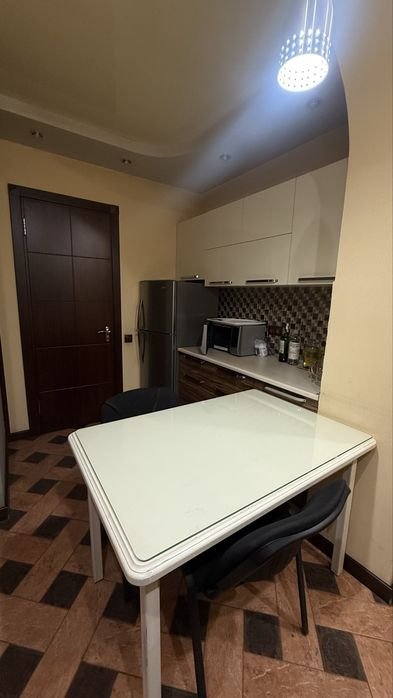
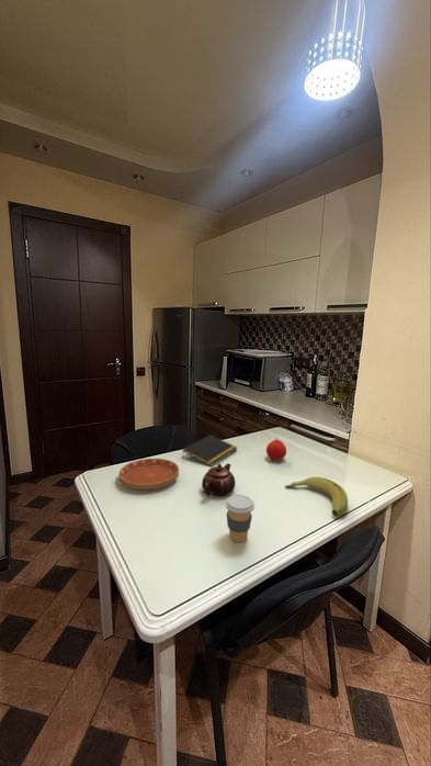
+ banana (316, 488)
+ coffee cup (239, 519)
+ teapot (217, 477)
+ saucer (149, 474)
+ fruit (276, 449)
+ notepad (211, 449)
